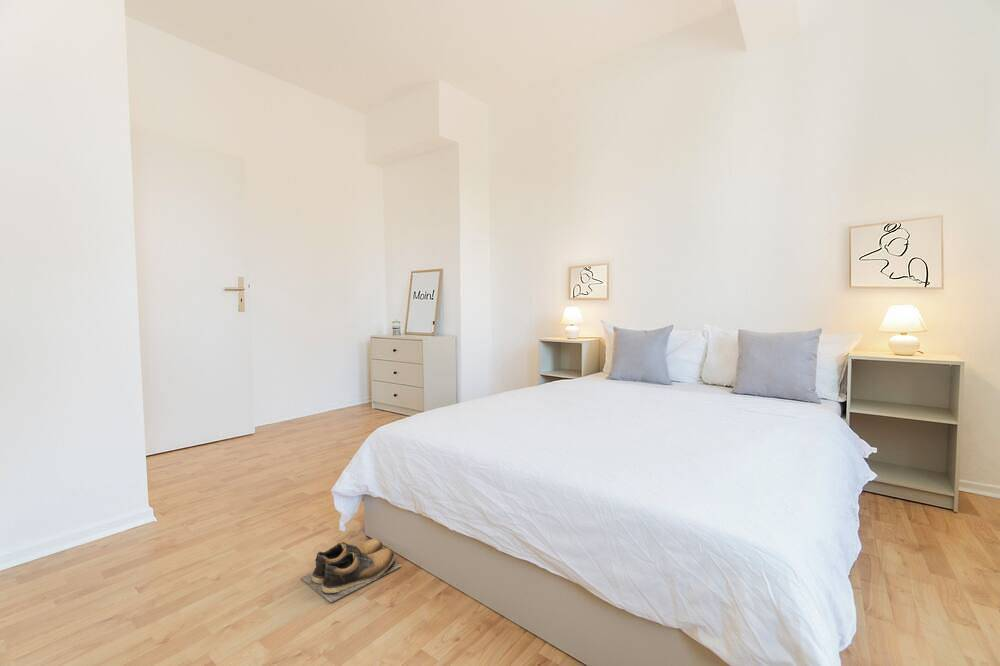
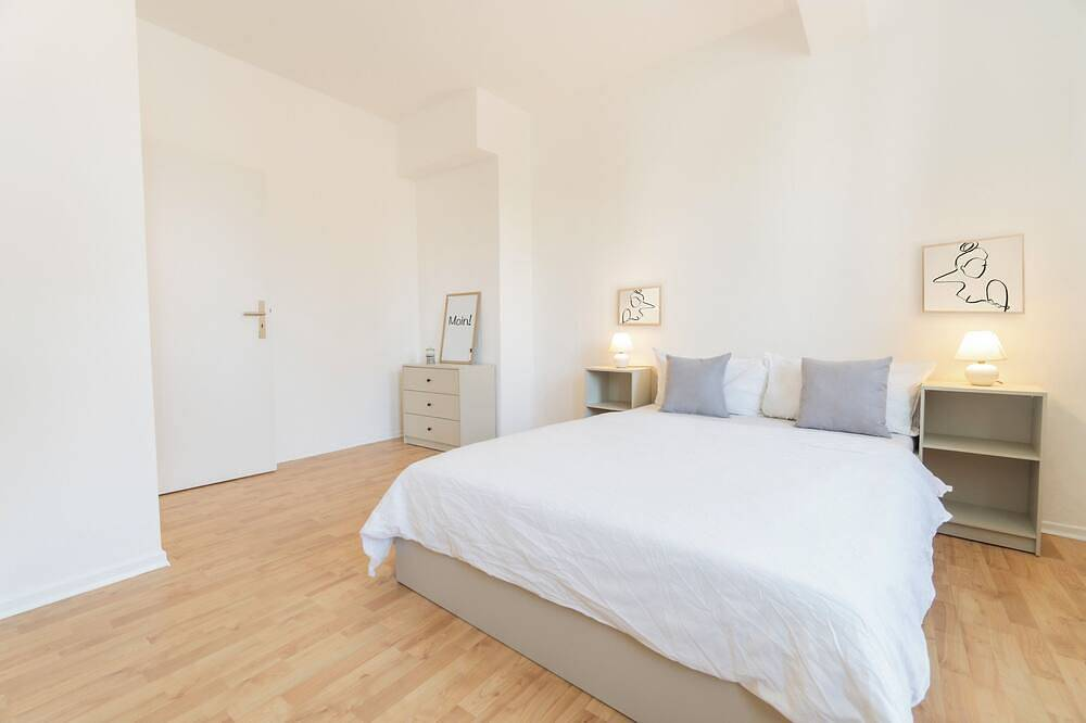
- shoes (352, 558)
